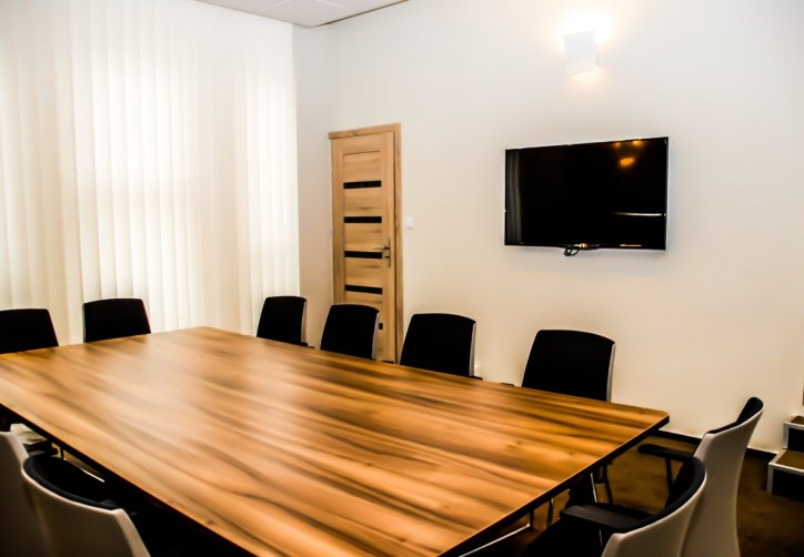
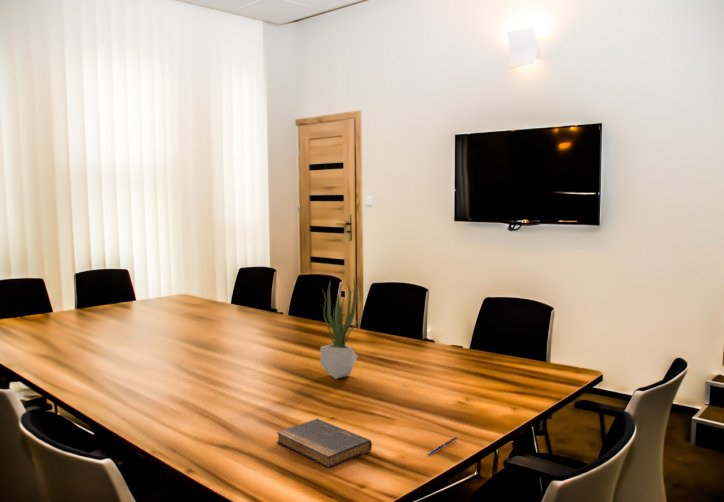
+ book (323, 440)
+ pen (442, 445)
+ potted plant (341, 327)
